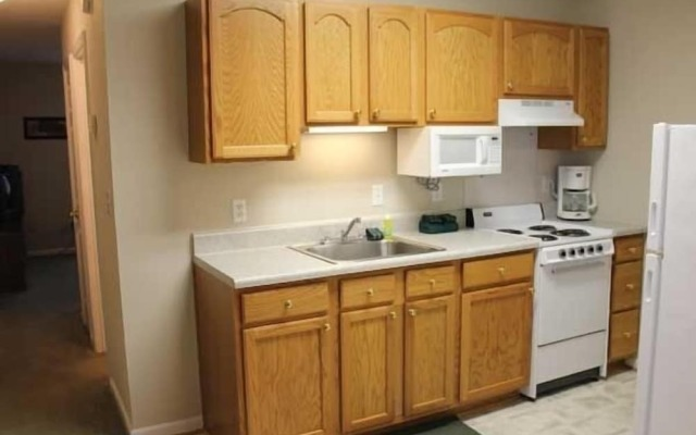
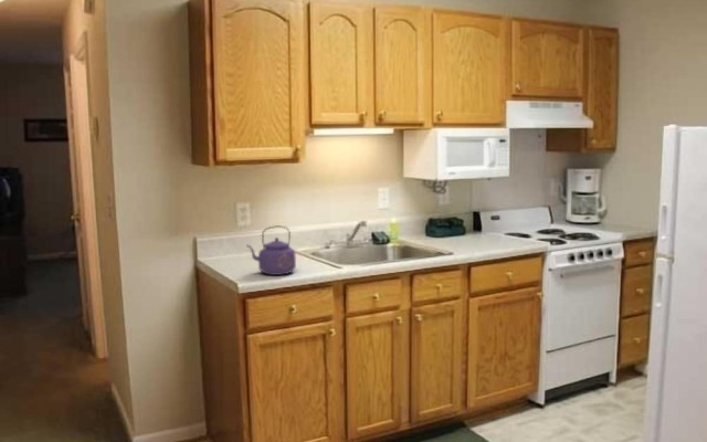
+ kettle (271, 250)
